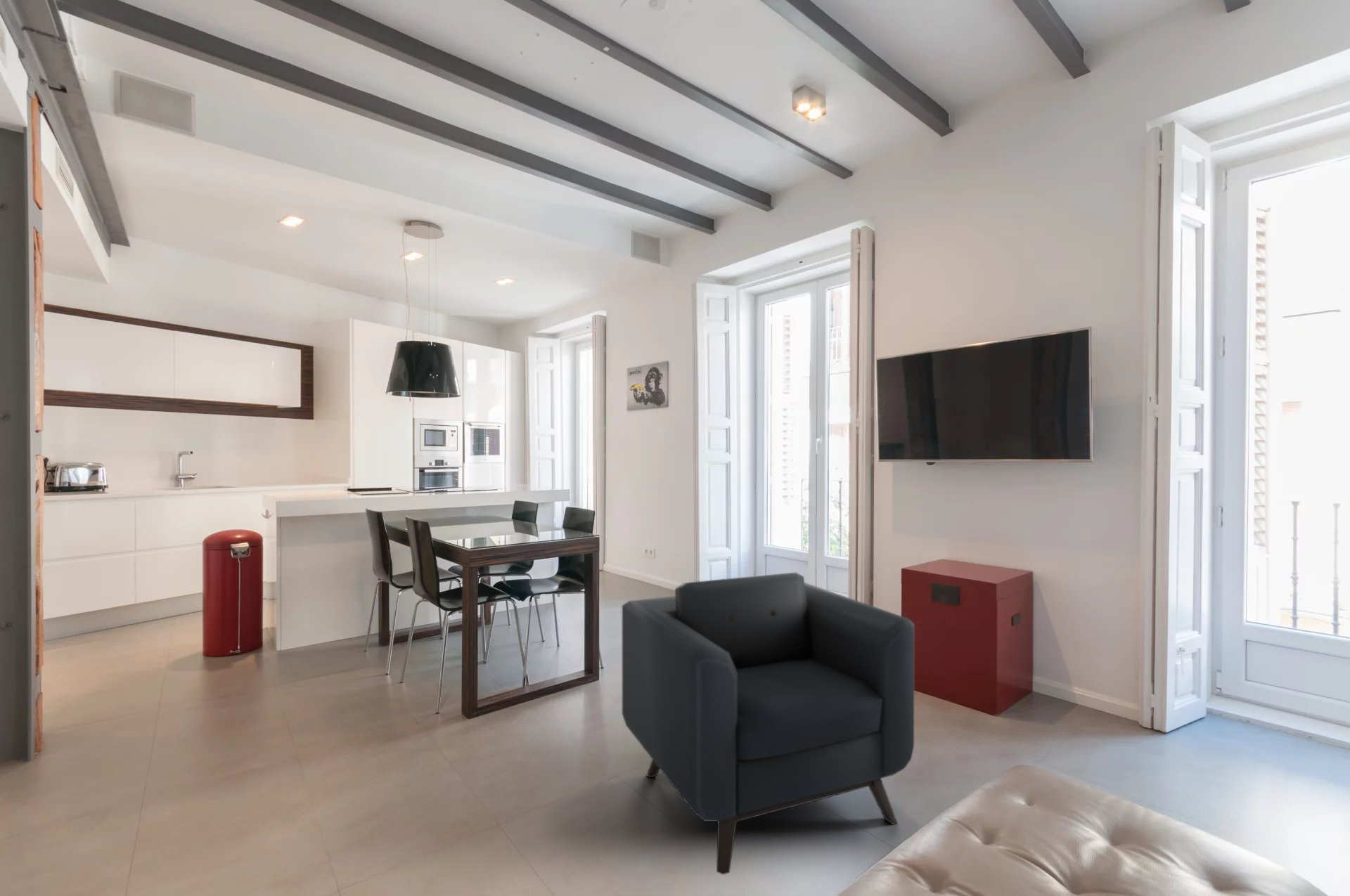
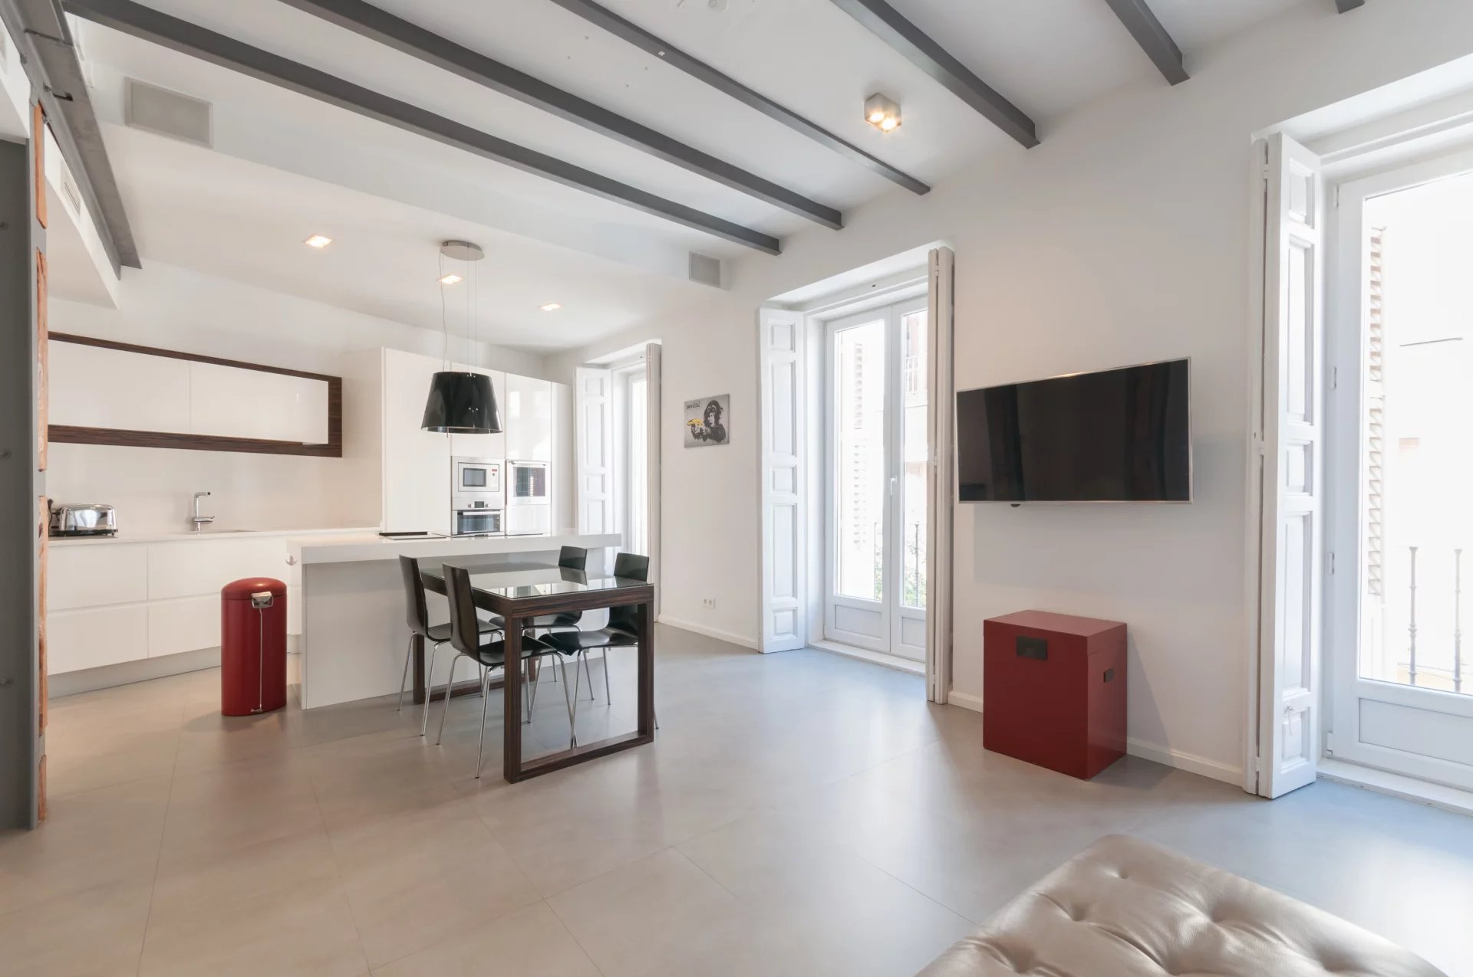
- armchair (763, 690)
